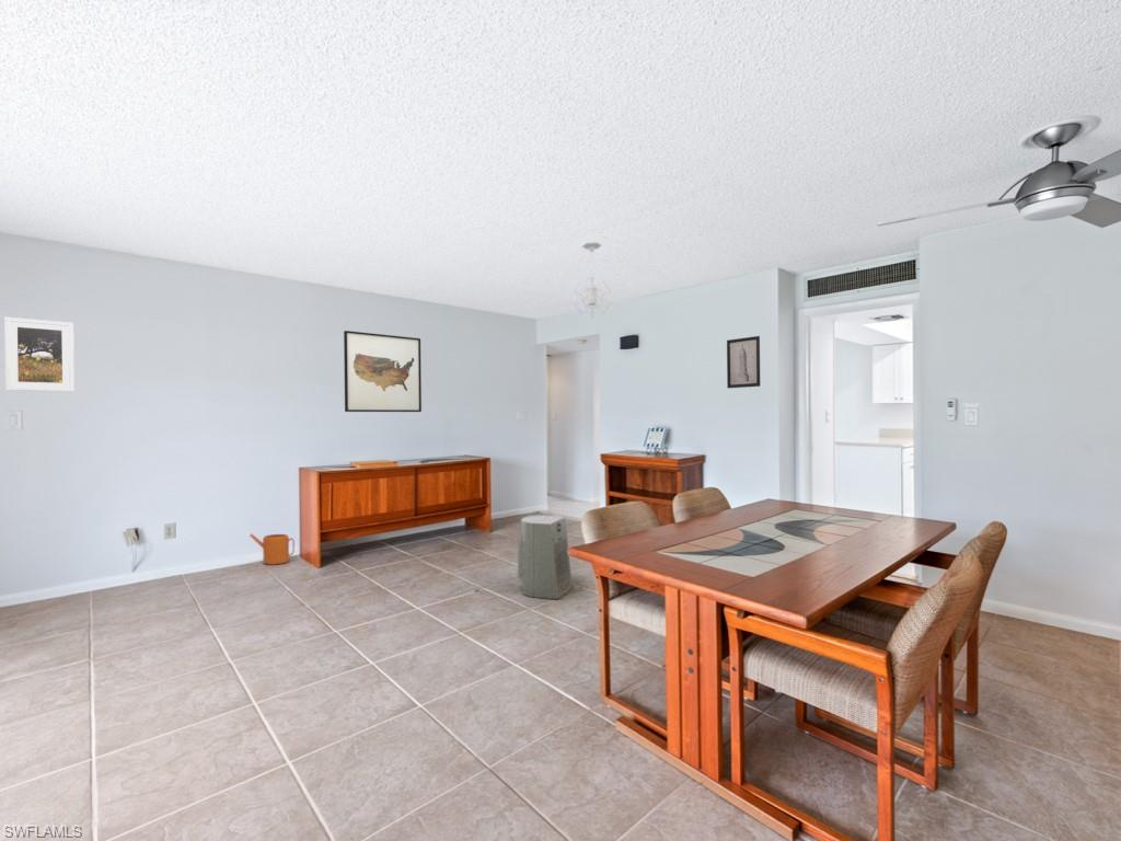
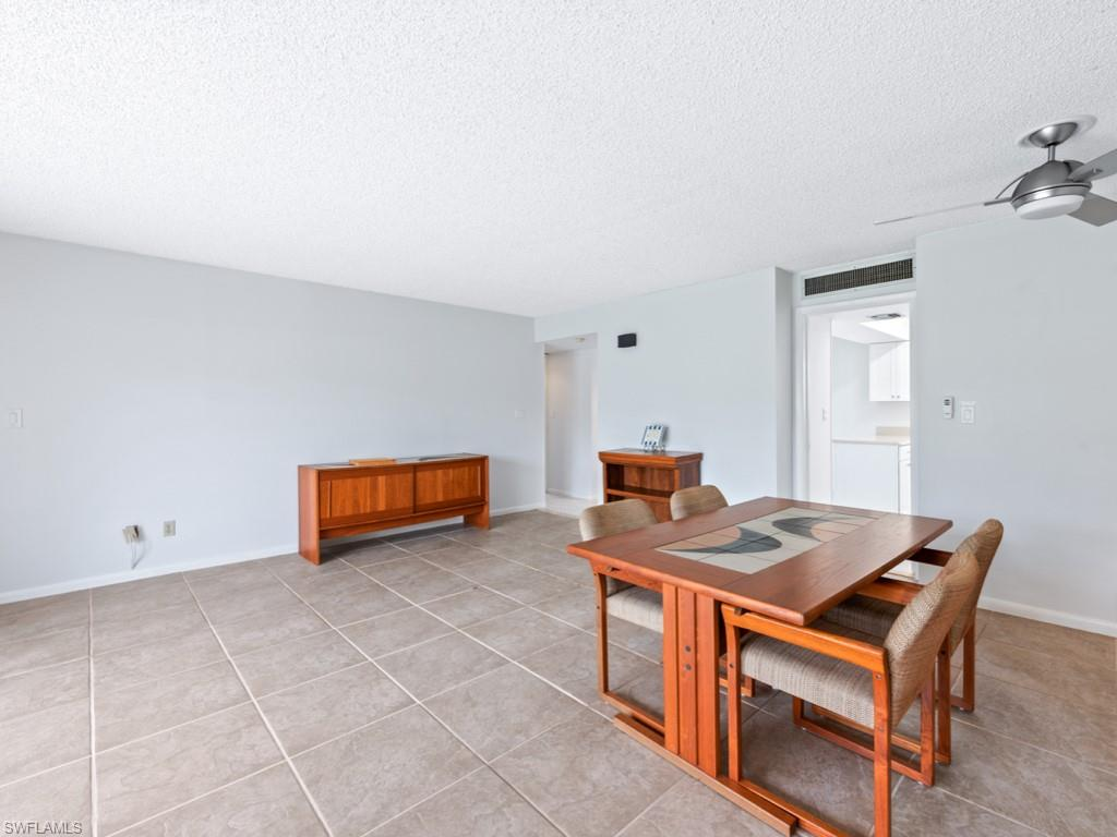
- wall art (742, 362)
- fan (542, 554)
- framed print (41, 355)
- watering can (271, 548)
- wall art (384, 373)
- pendant light (591, 280)
